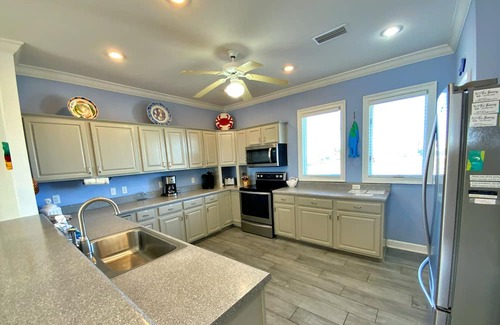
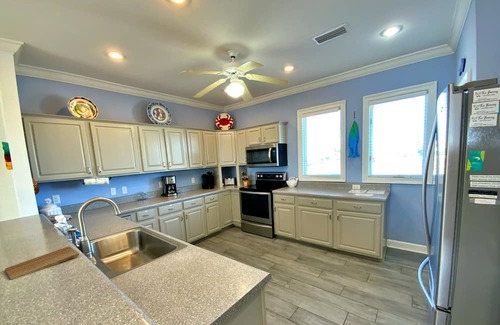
+ cutting board (44, 261)
